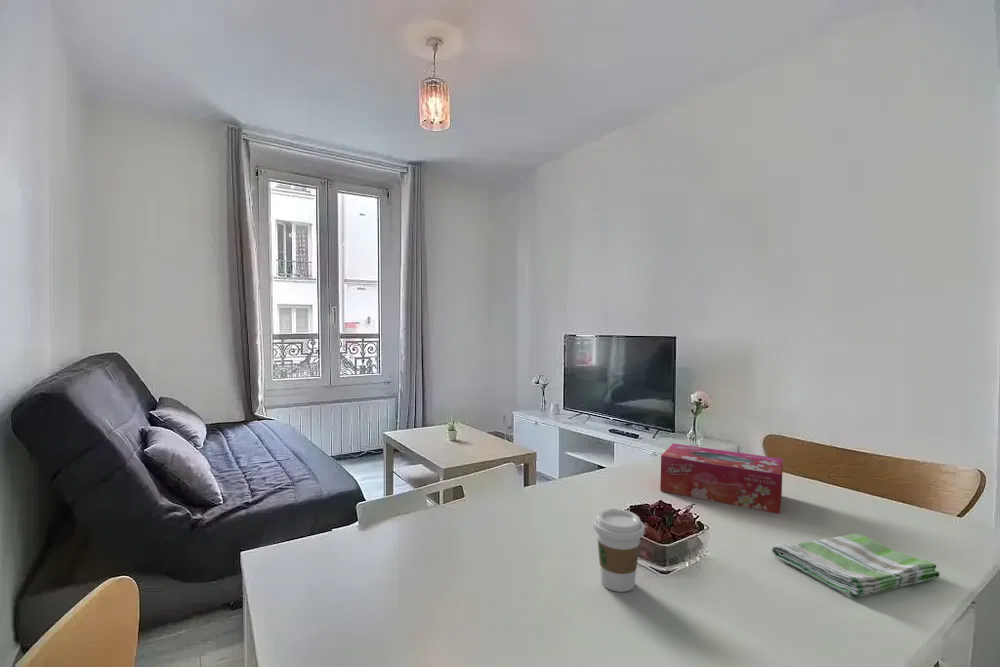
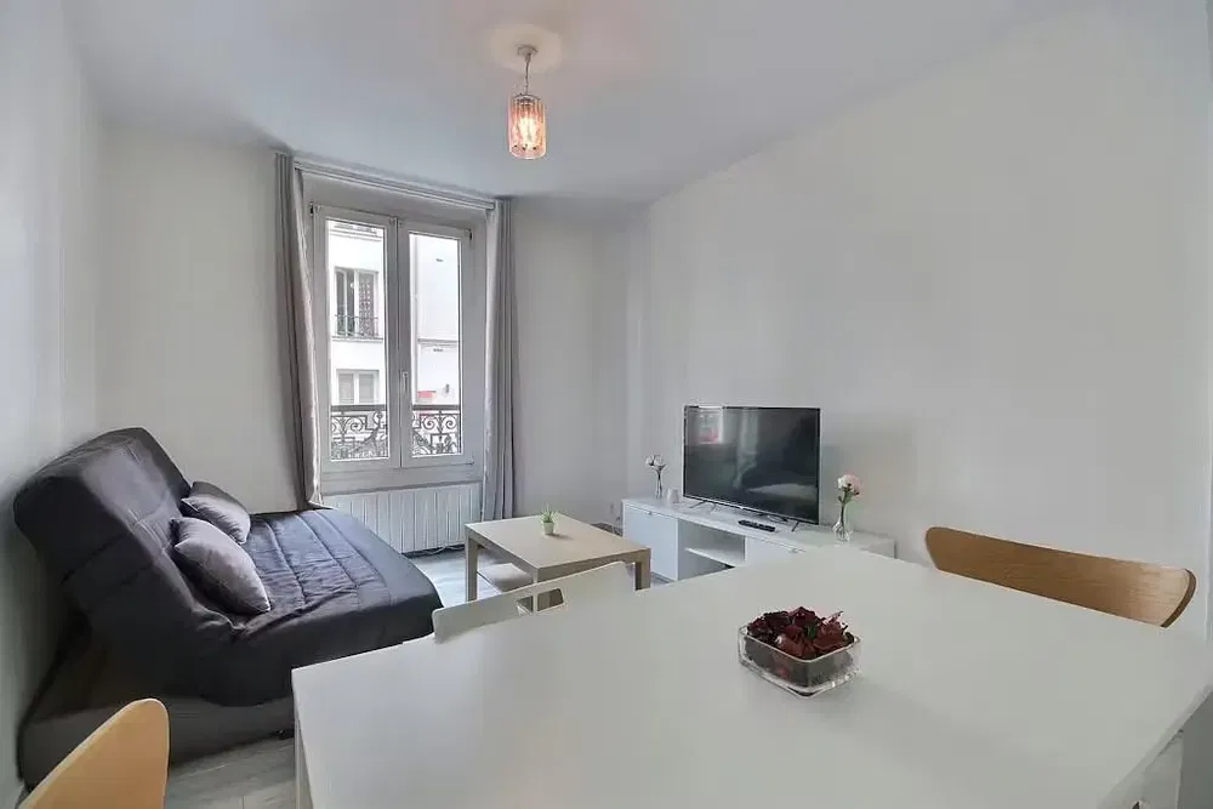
- coffee cup (618, 549)
- tissue box (721, 475)
- dish towel (851, 557)
